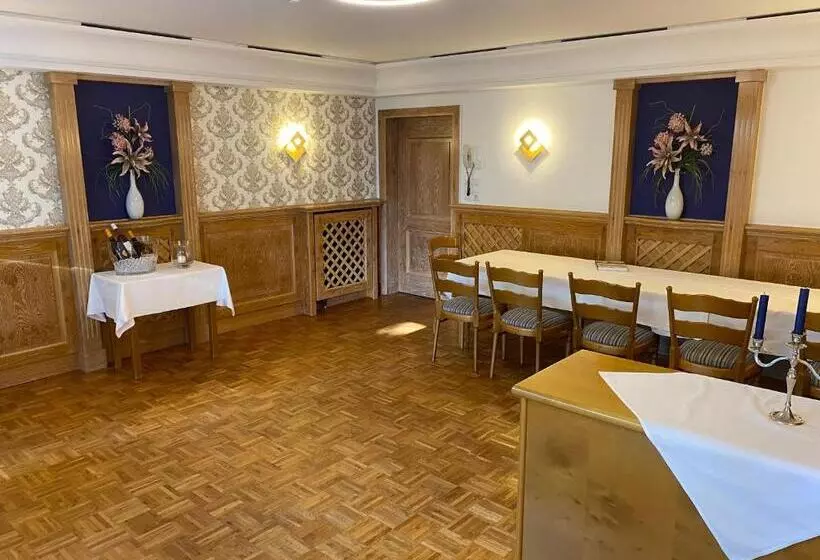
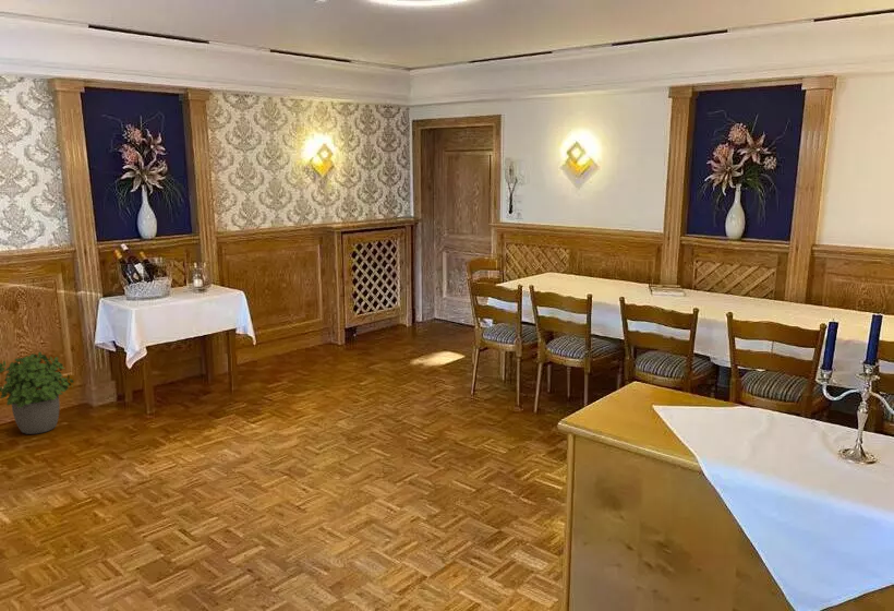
+ potted plant (36, 391)
